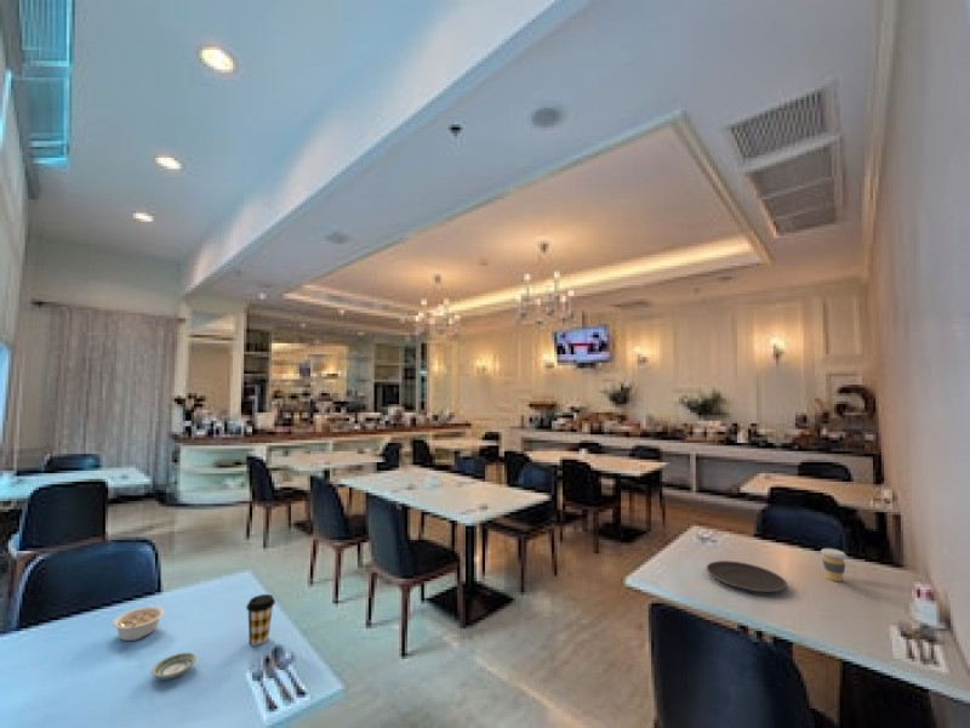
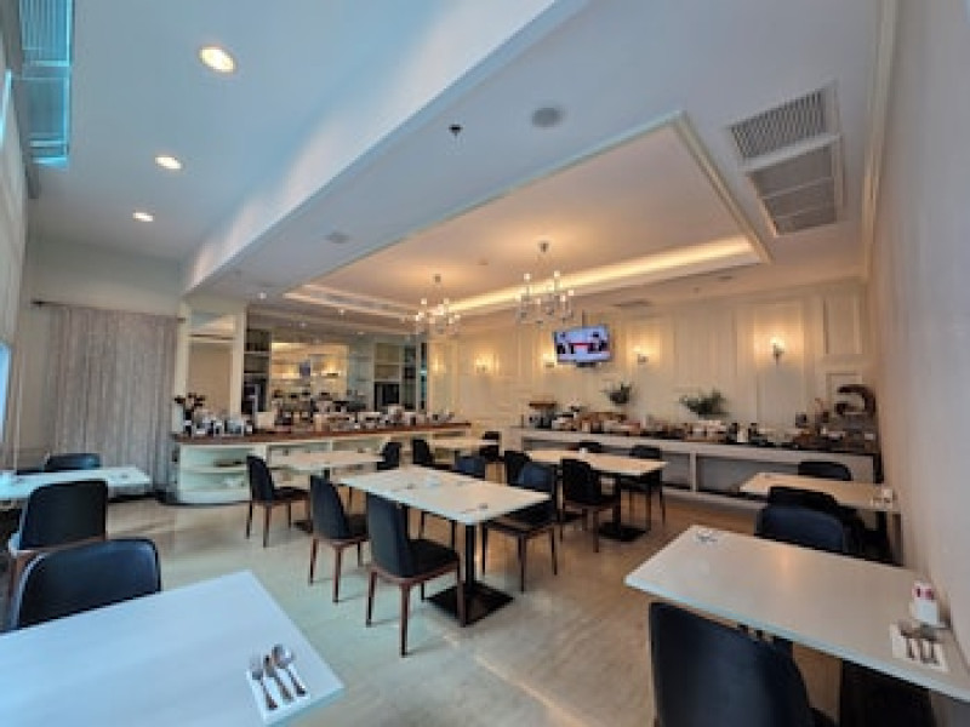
- saucer (173, 667)
- coffee cup (833, 564)
- coffee cup (259, 619)
- legume (139, 622)
- plate (744, 576)
